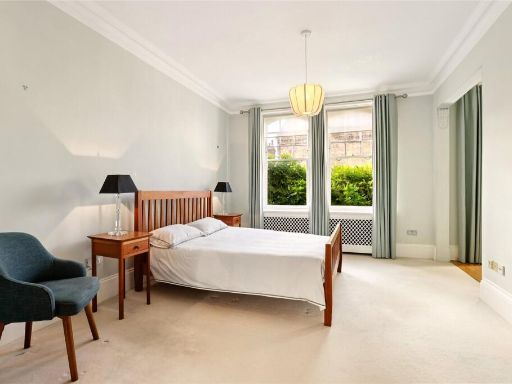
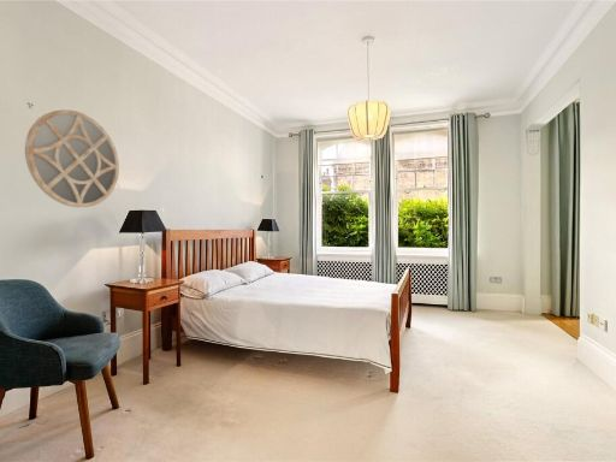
+ home mirror (77, 159)
